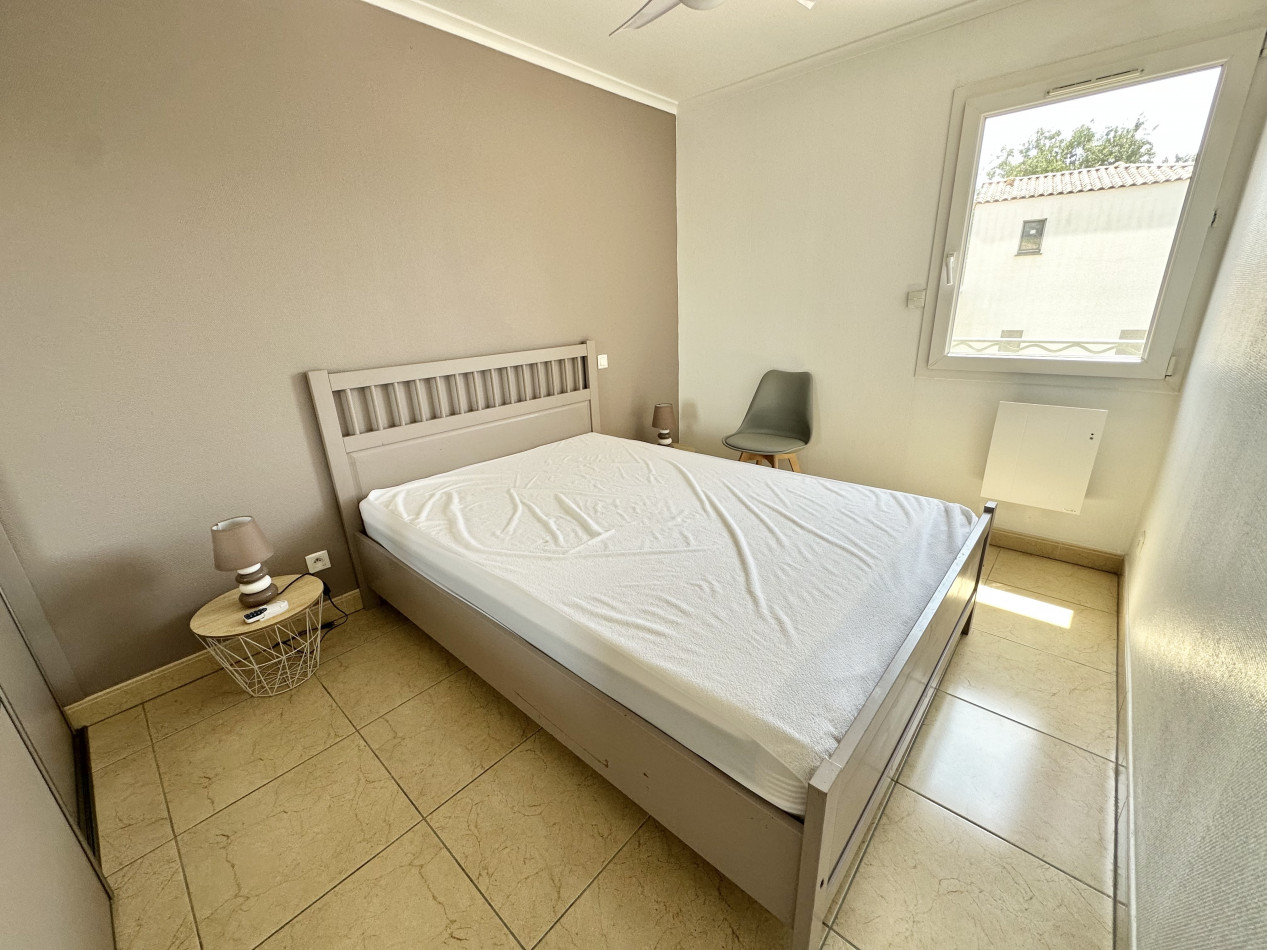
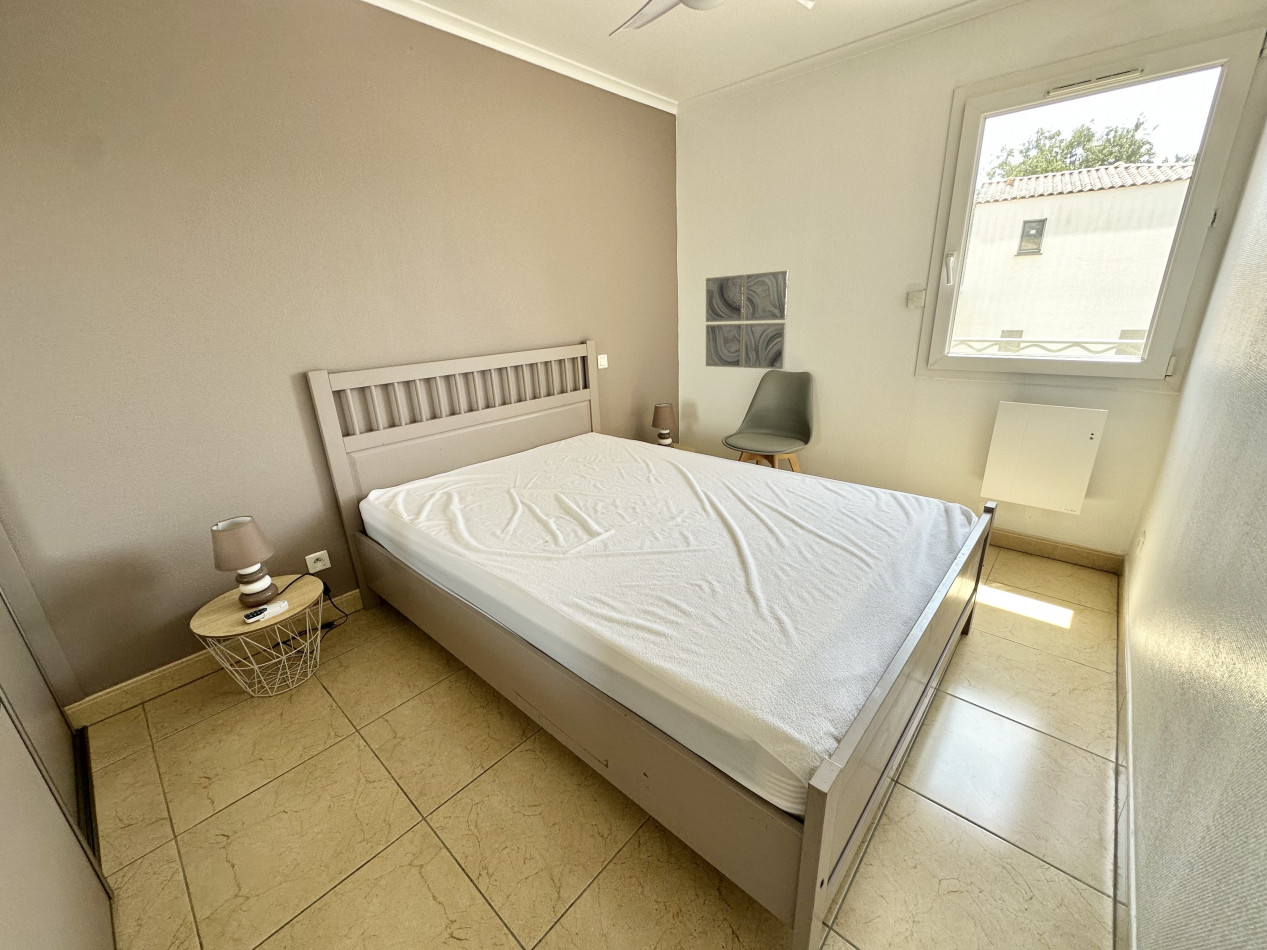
+ wall art (744, 320)
